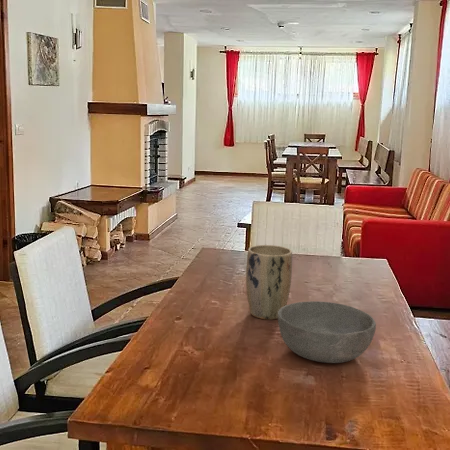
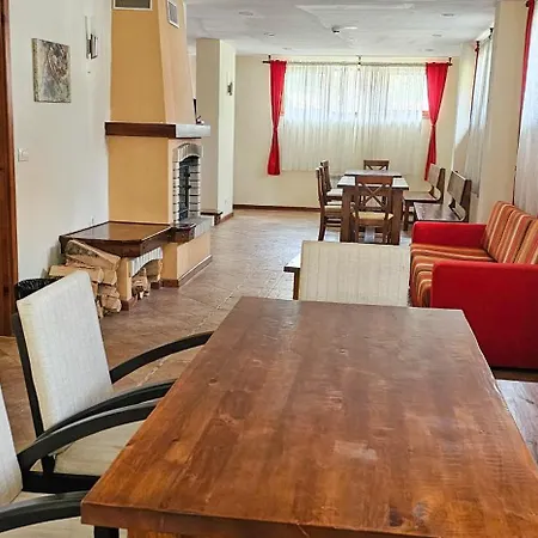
- bowl (324, 334)
- plant pot (268, 282)
